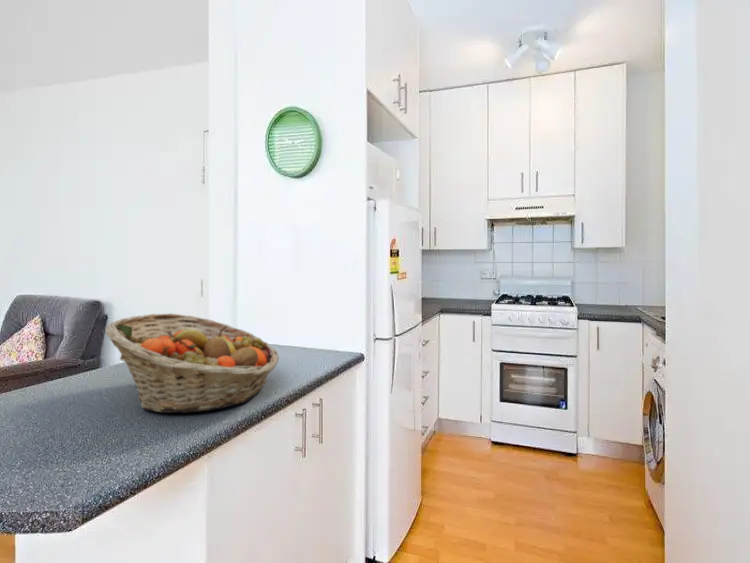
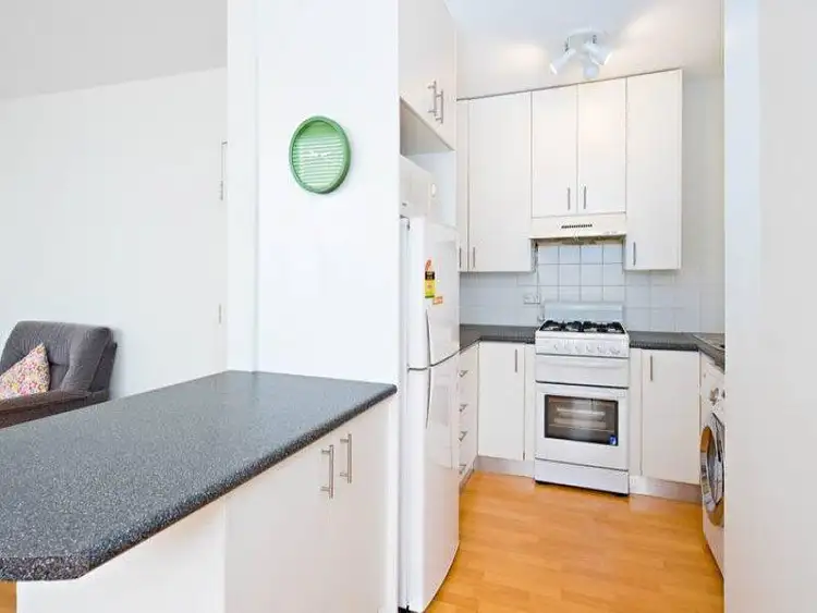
- fruit basket (200, 355)
